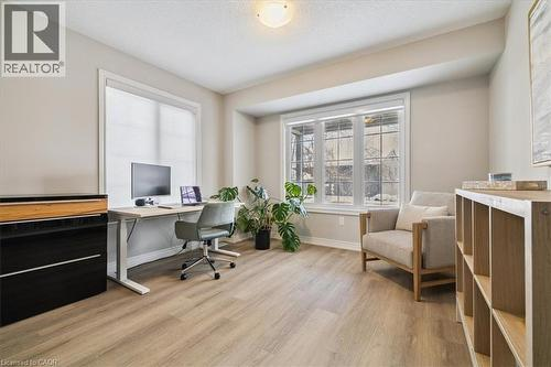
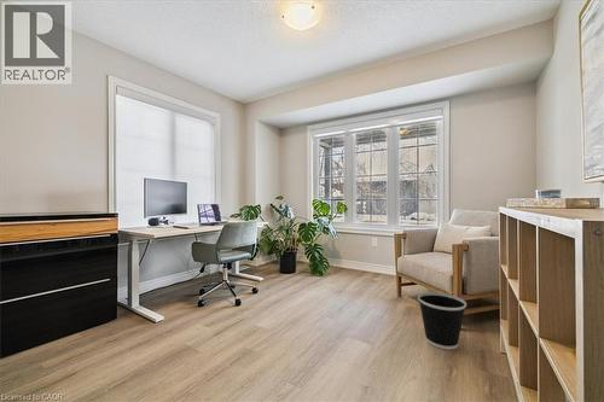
+ wastebasket (441, 320)
